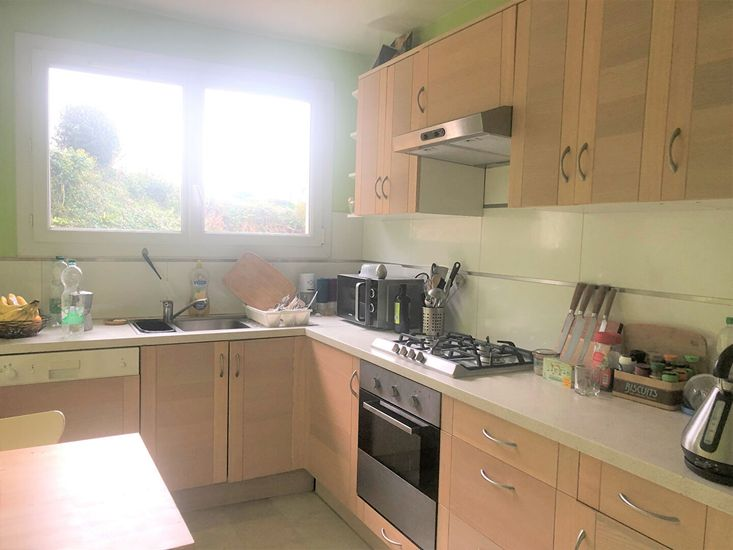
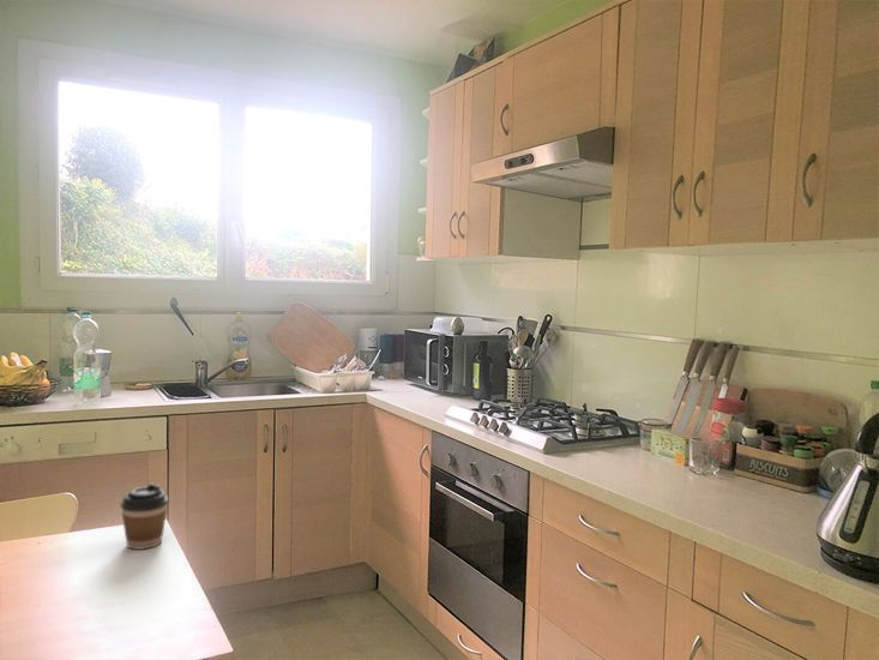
+ coffee cup (144, 515)
